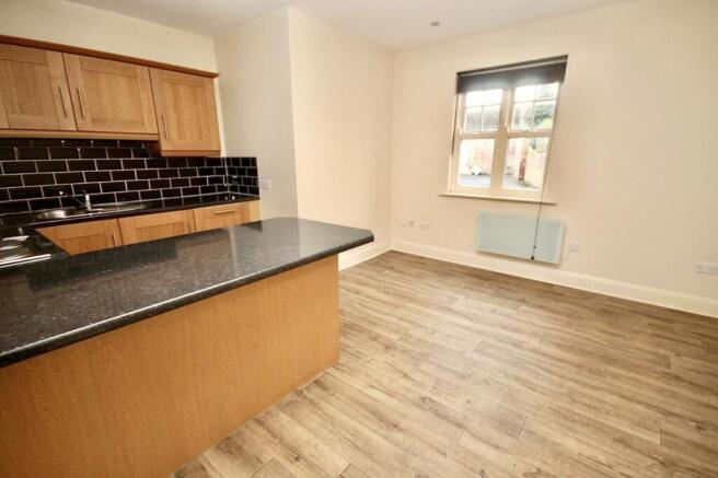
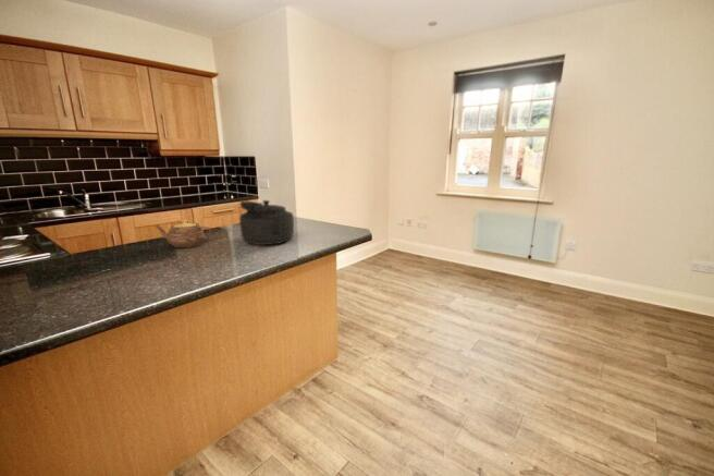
+ teapot (183, 232)
+ kettle (267, 220)
